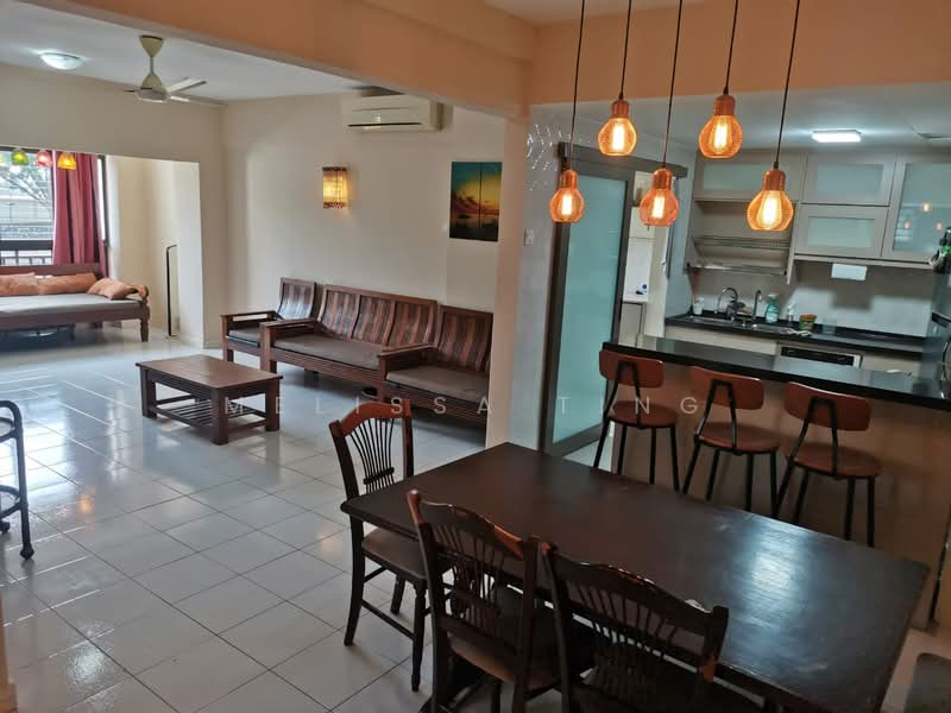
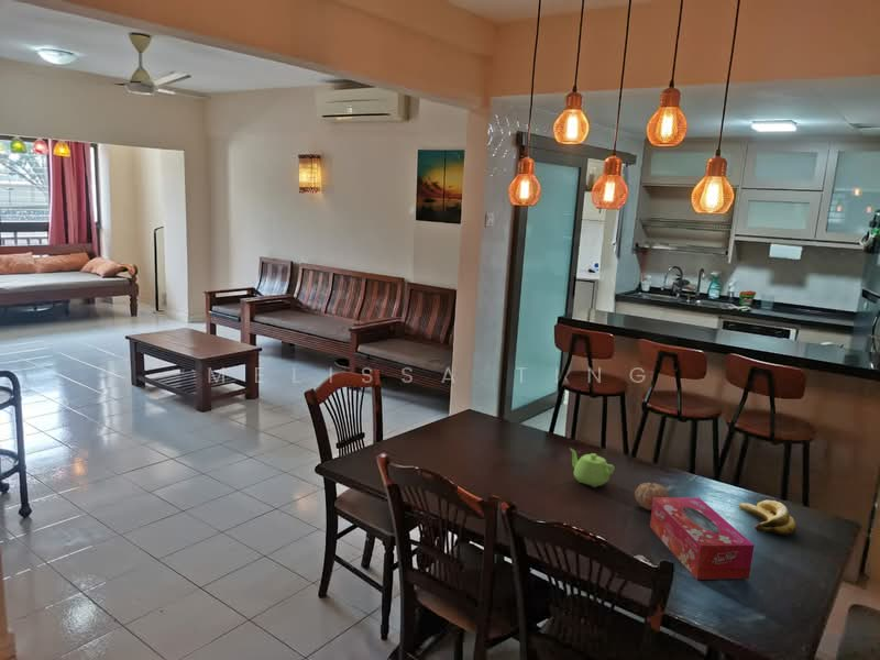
+ tissue box (697, 535)
+ teapot (590, 468)
+ fruit (651, 496)
+ banana (765, 513)
